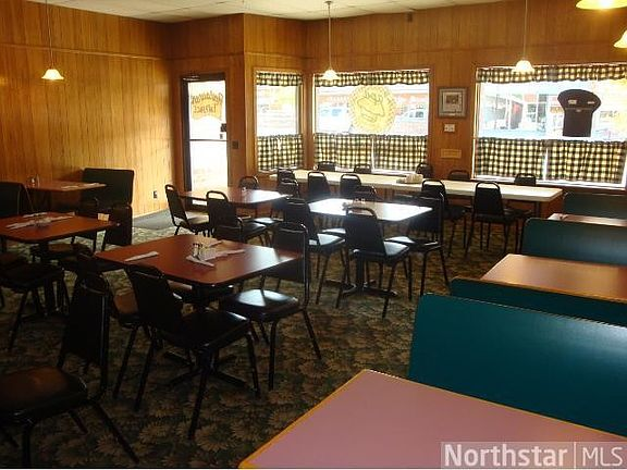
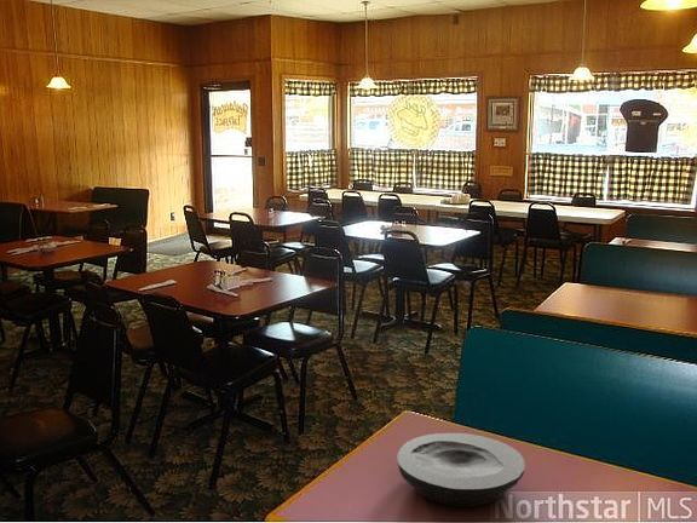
+ plate (459, 471)
